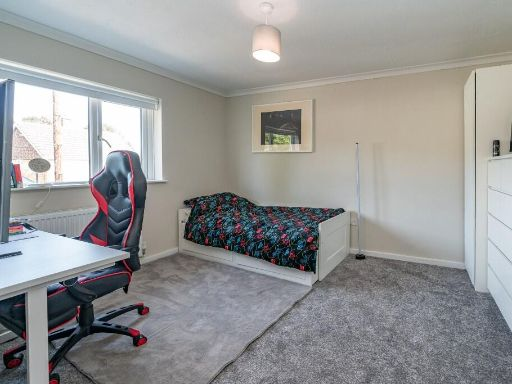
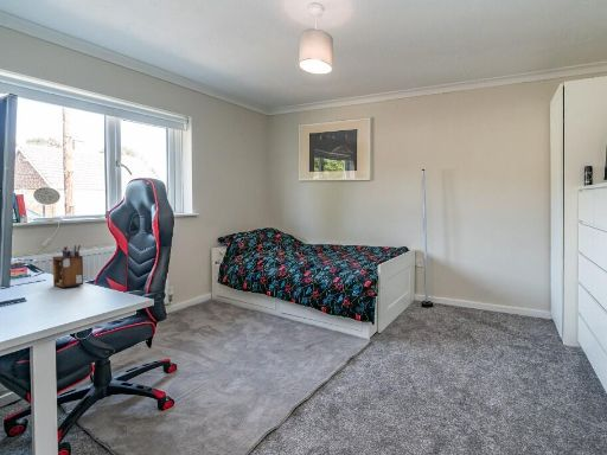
+ desk organizer (68, 264)
